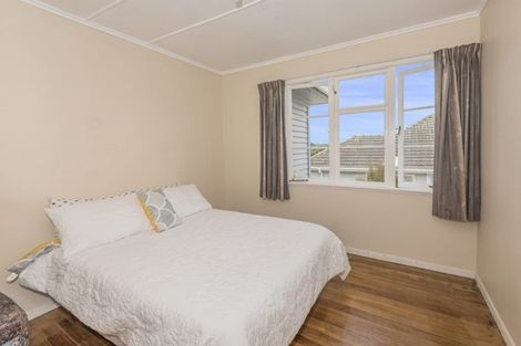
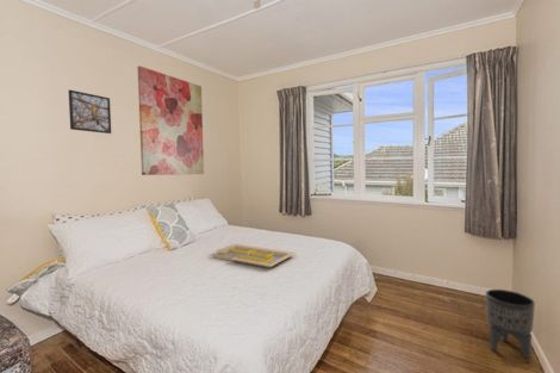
+ serving tray (250, 255)
+ planter (508, 323)
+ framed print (91, 112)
+ wall art (174, 126)
